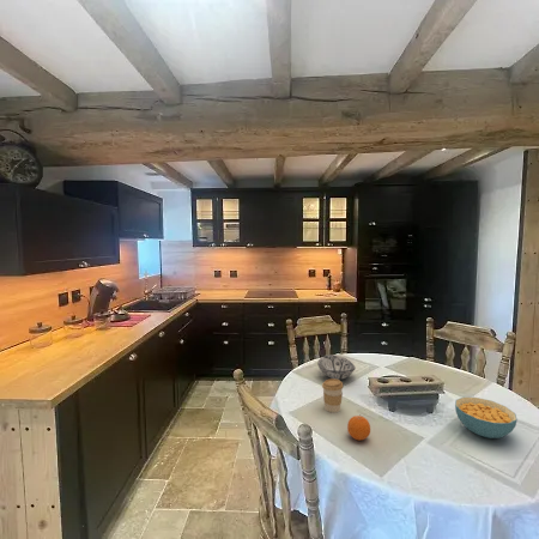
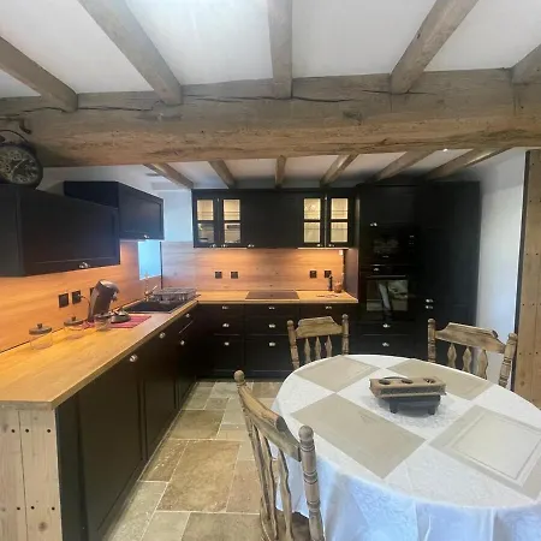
- fruit (358, 428)
- decorative bowl (335, 369)
- coffee cup (332, 394)
- cereal bowl (484, 420)
